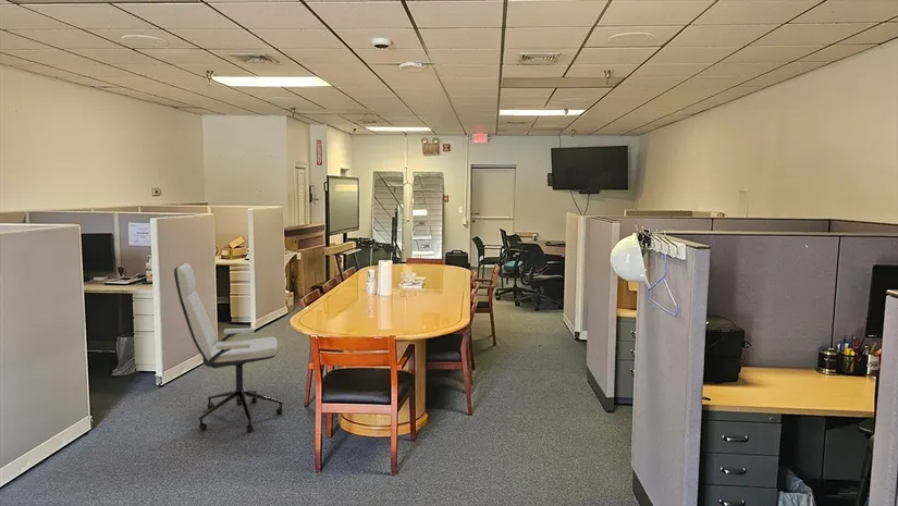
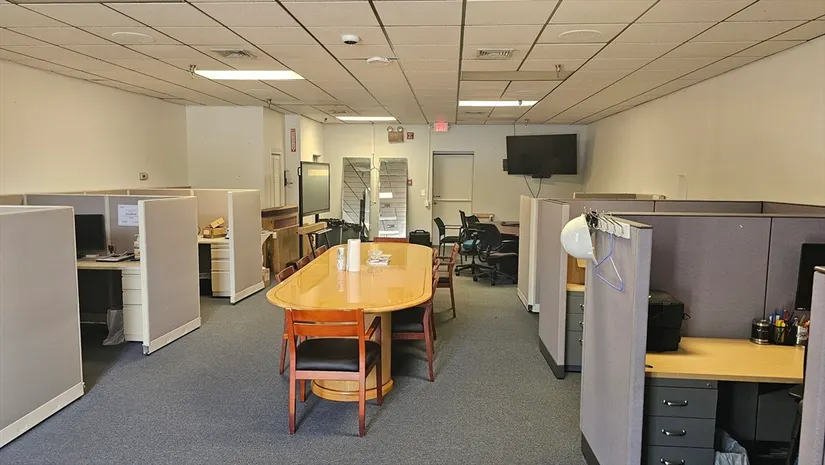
- office chair (232, 342)
